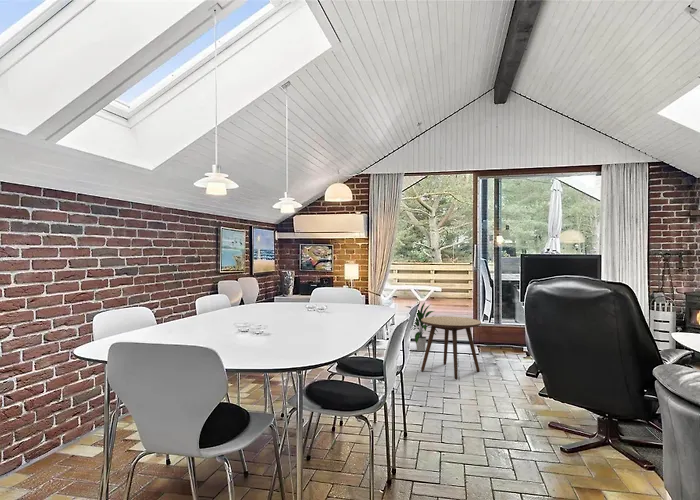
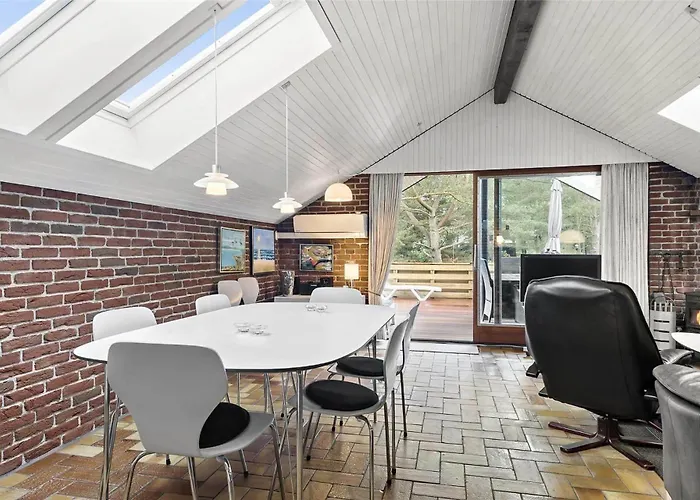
- indoor plant (419, 325)
- side table (453, 345)
